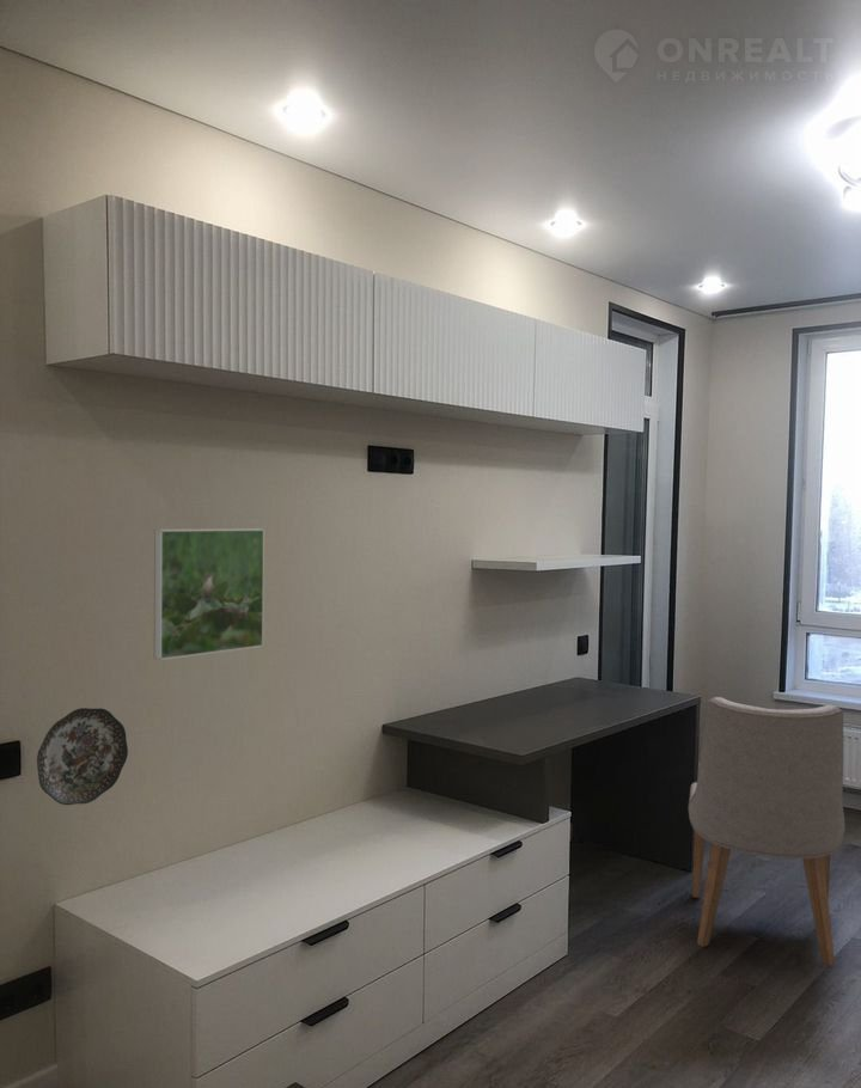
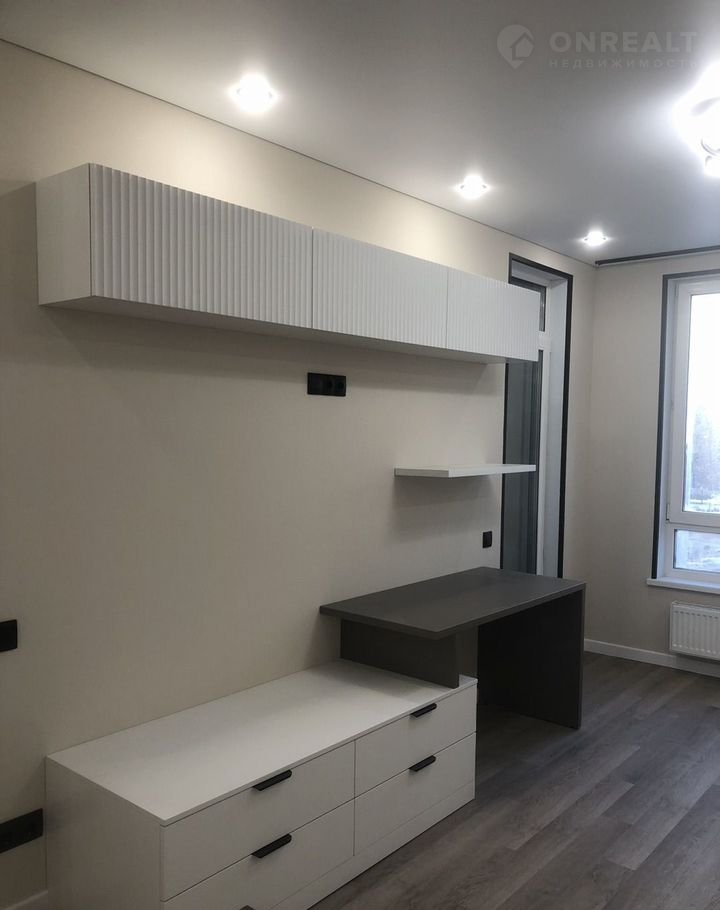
- decorative plate (81, 754)
- chair (765, 814)
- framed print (210, 591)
